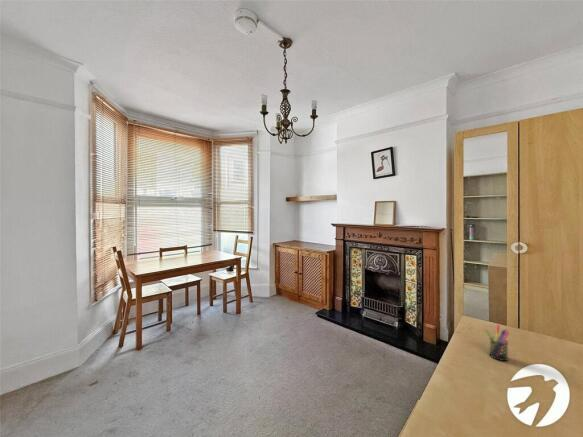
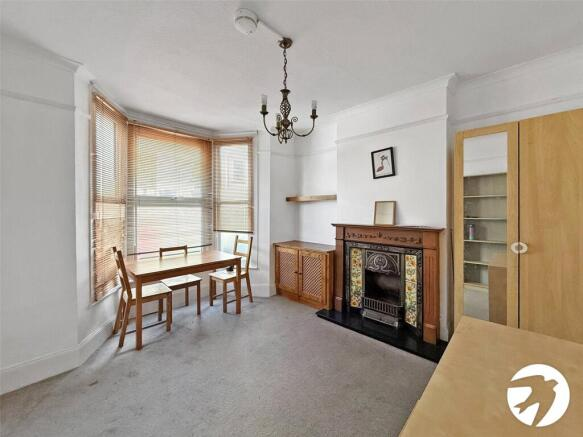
- pen holder (496, 341)
